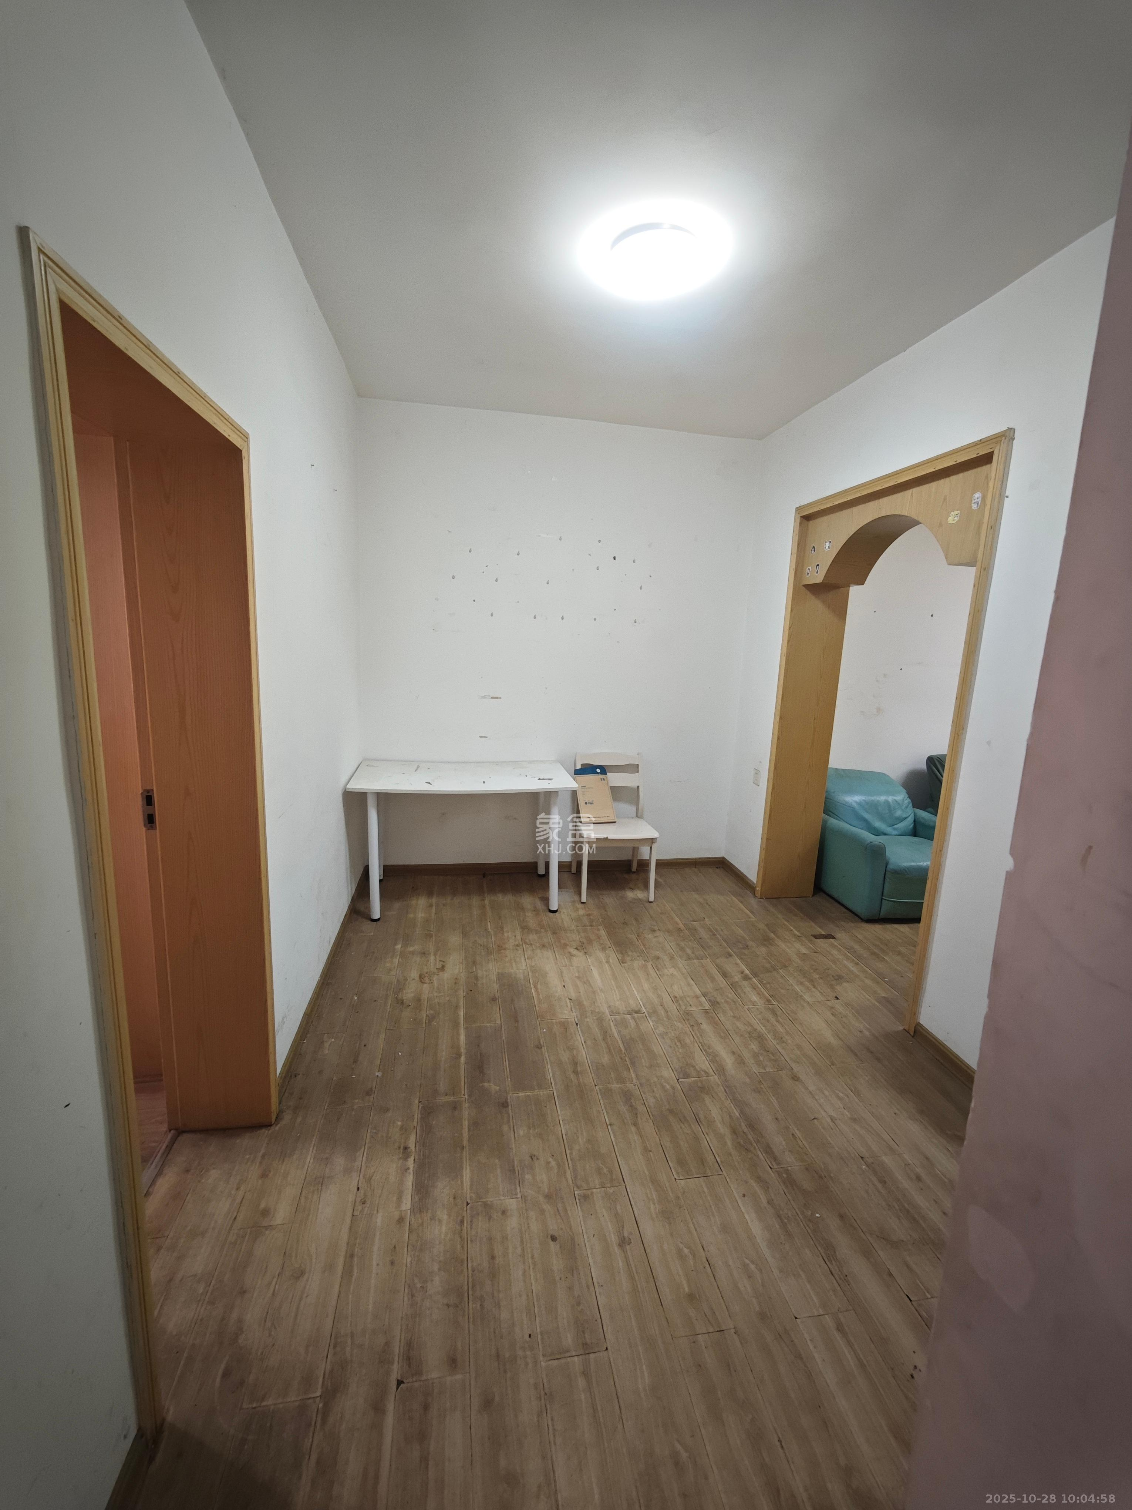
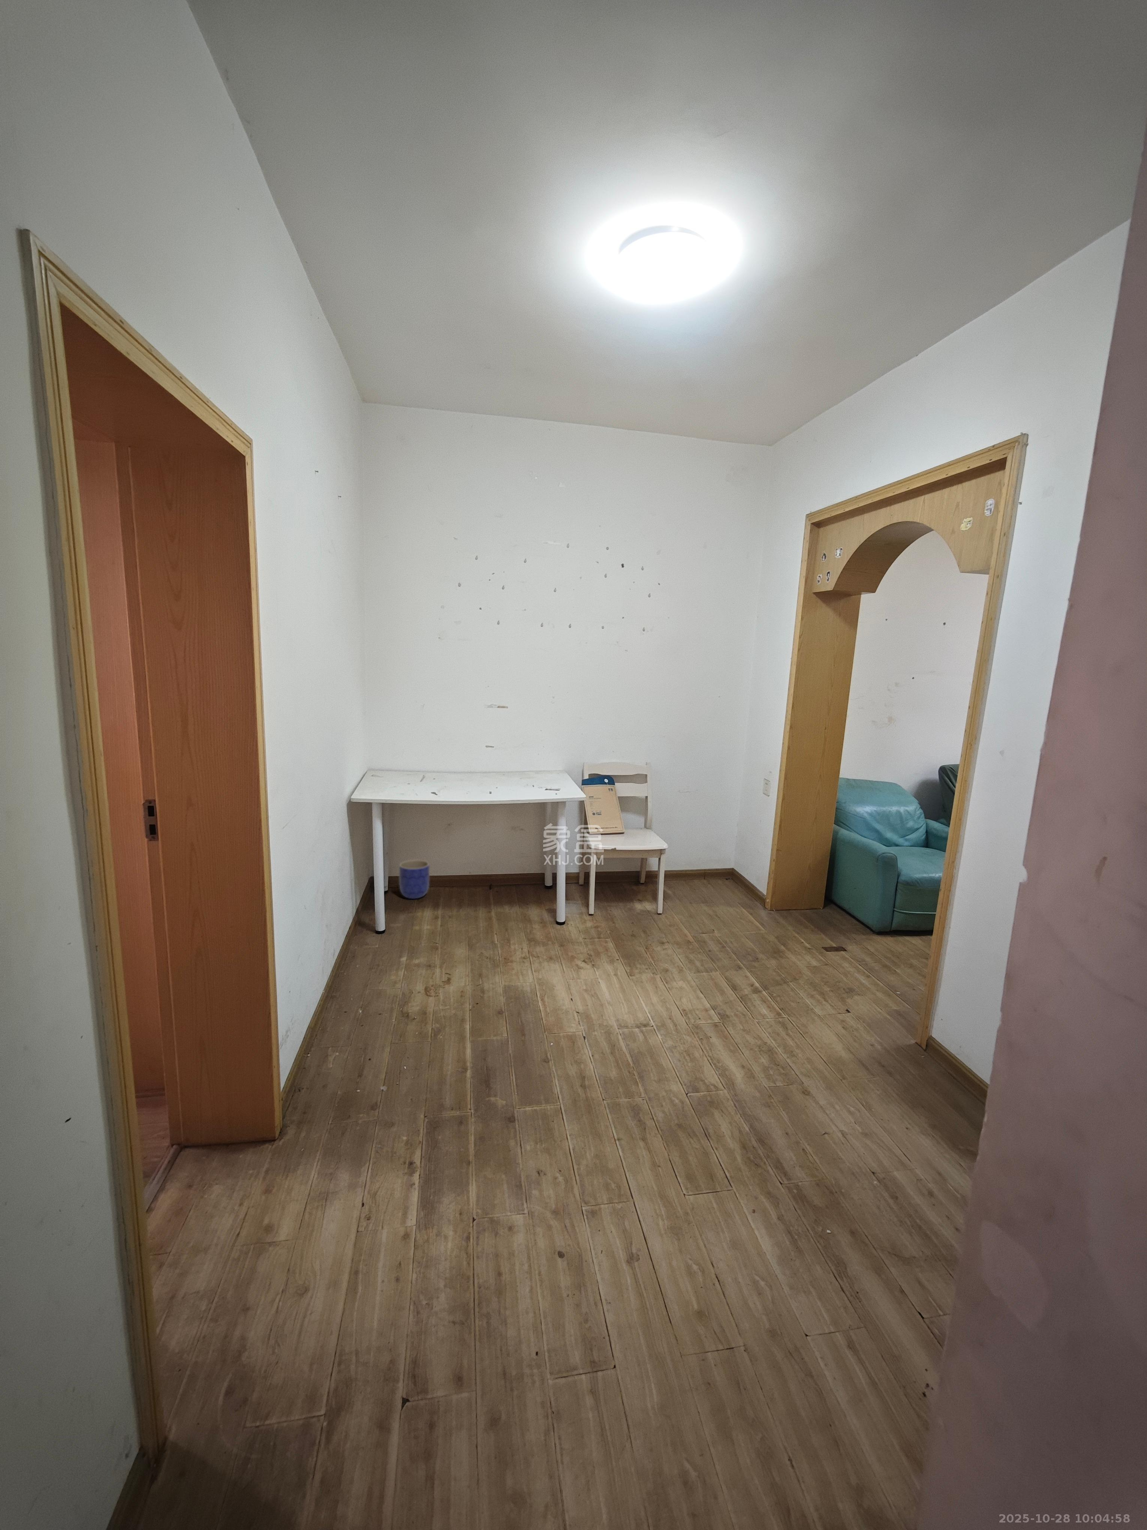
+ planter (414, 879)
